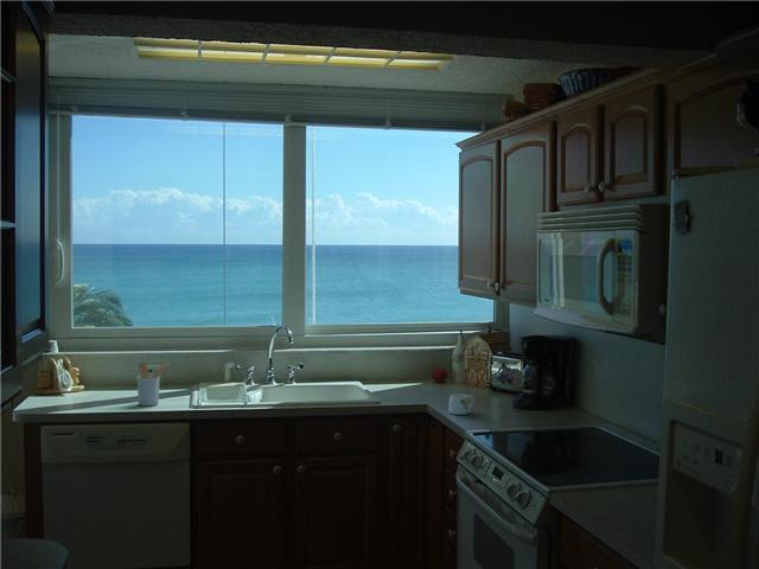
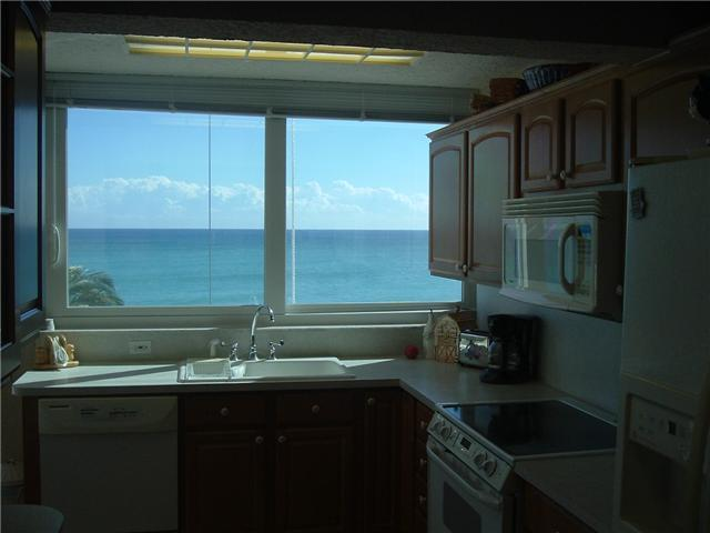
- utensil holder (153, 383)
- mug (461, 403)
